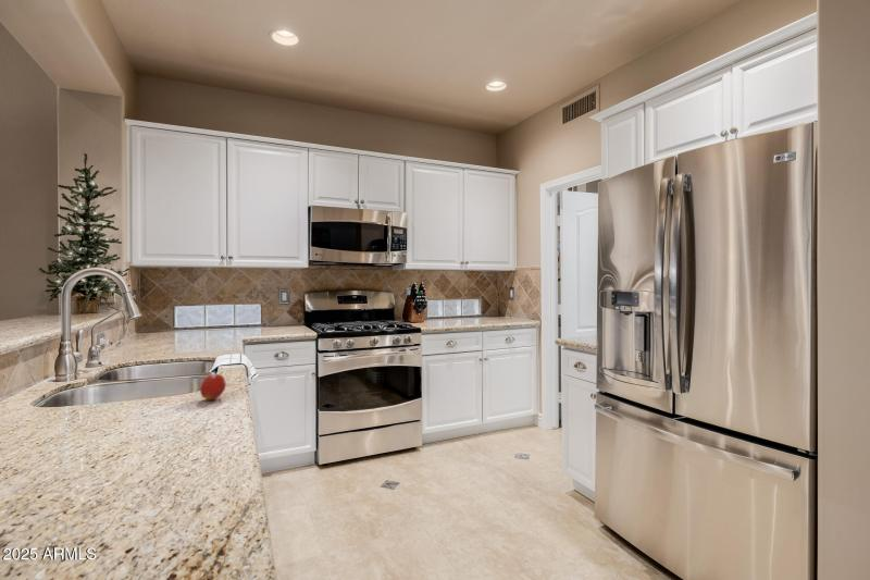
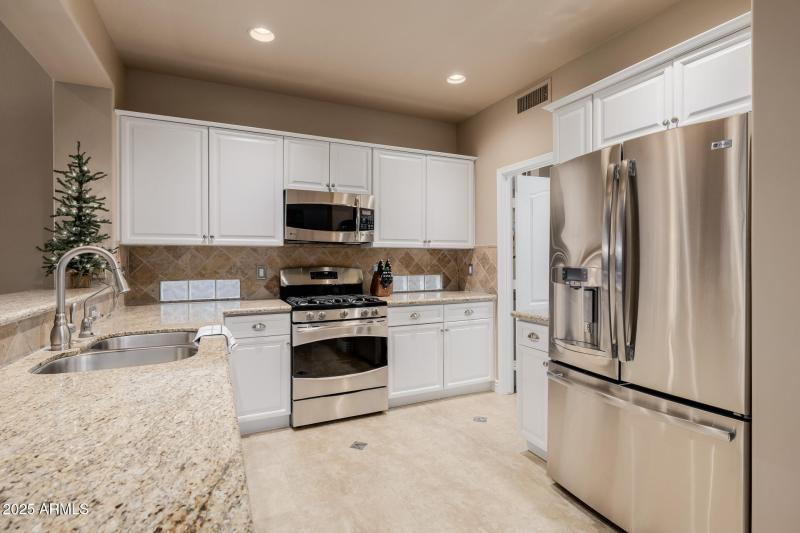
- fruit (213, 385)
